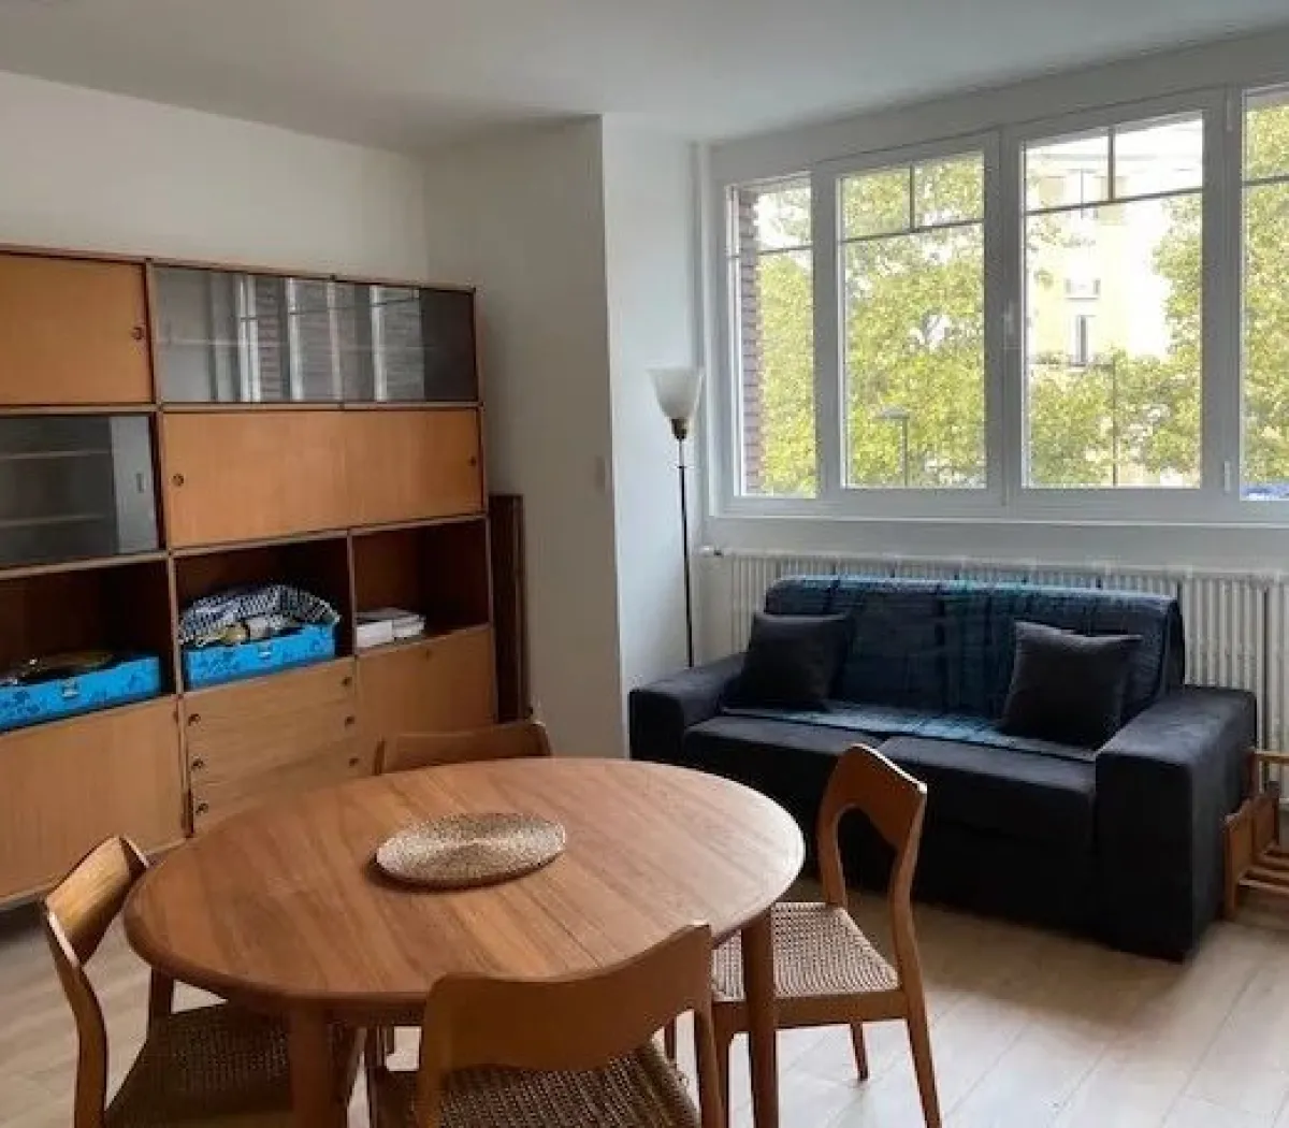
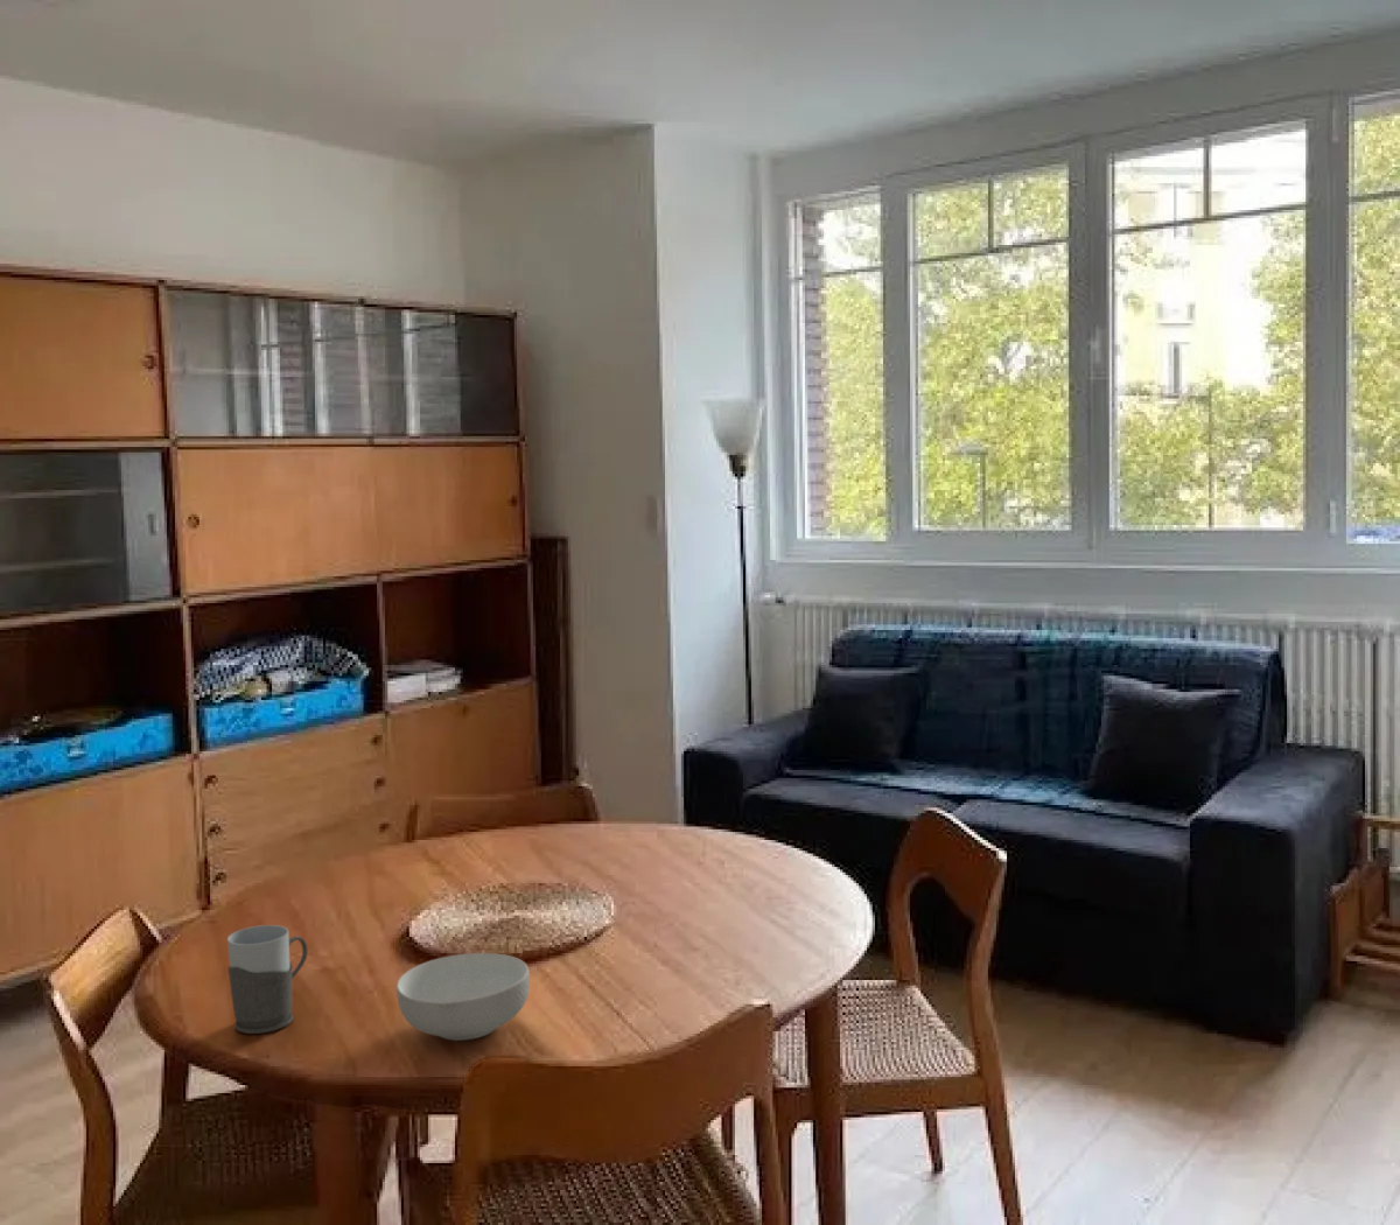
+ mug (273, 973)
+ cereal bowl (464, 1001)
